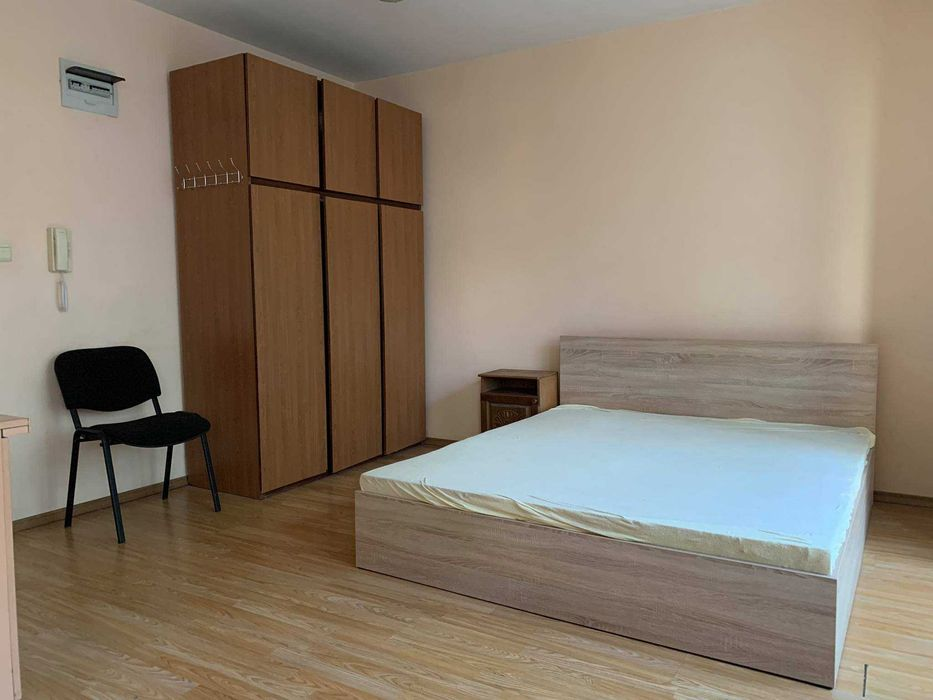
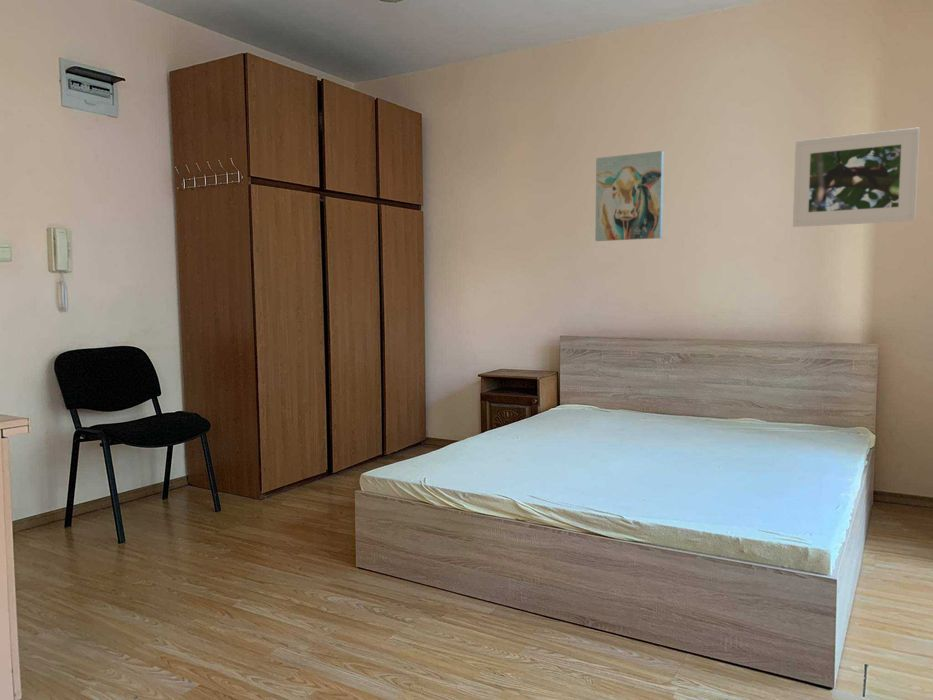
+ wall art (628, 197)
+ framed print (853, 179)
